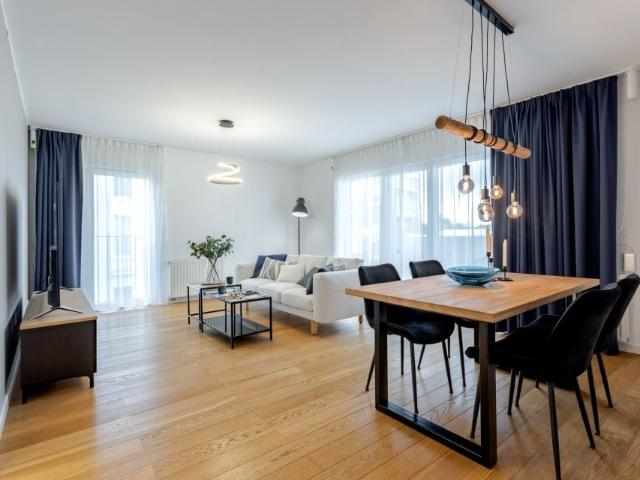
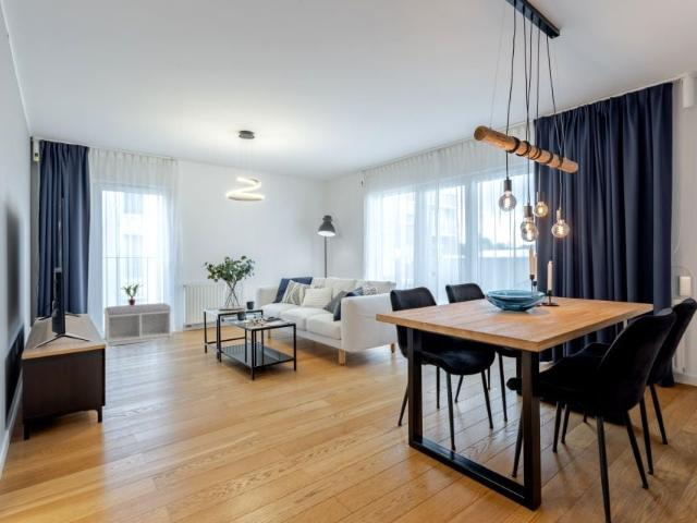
+ bench (138, 323)
+ potted plant (133, 294)
